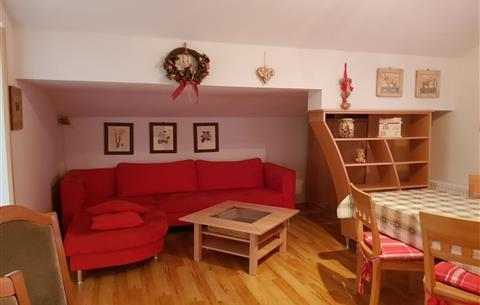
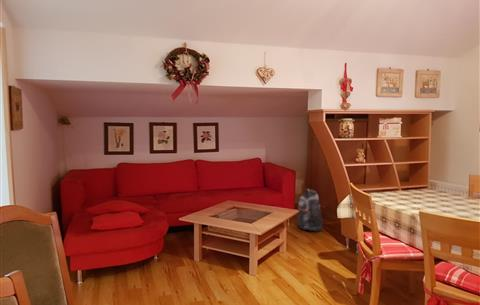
+ backpack (310, 208)
